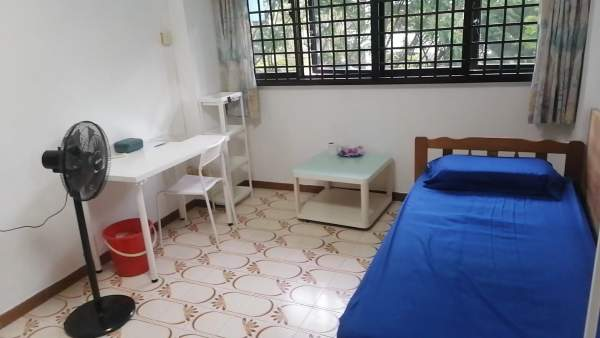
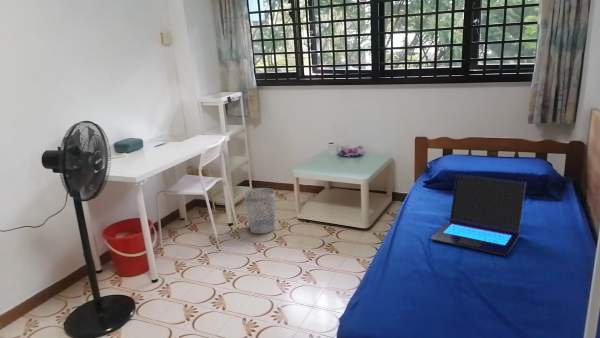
+ wastebasket (260, 210)
+ laptop (478, 211)
